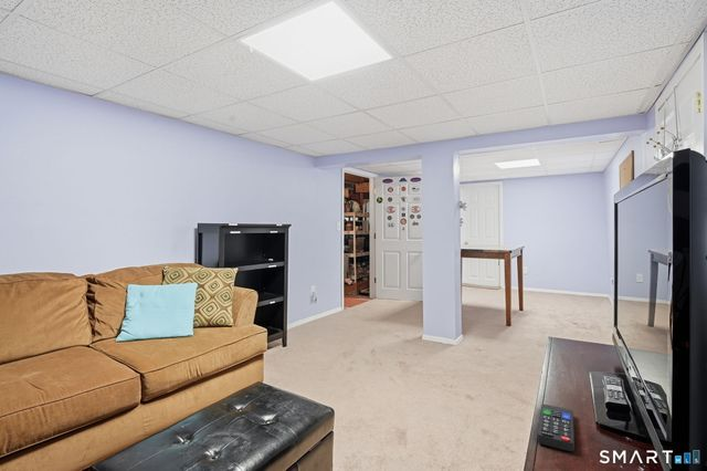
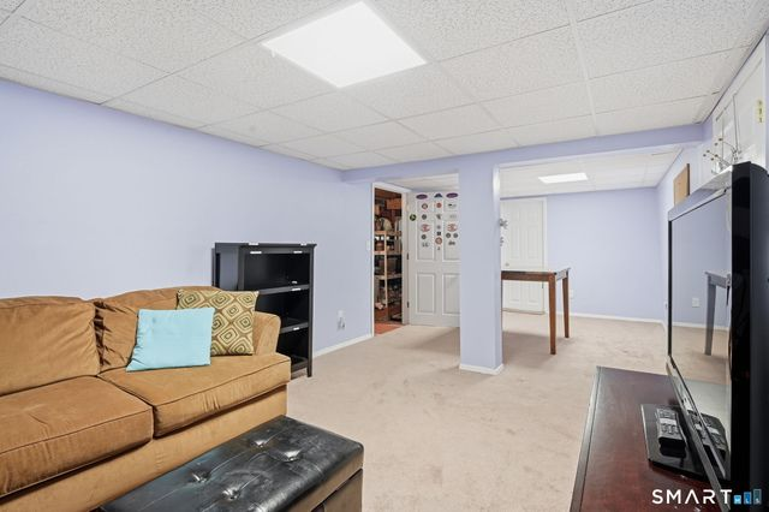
- remote control (556, 425)
